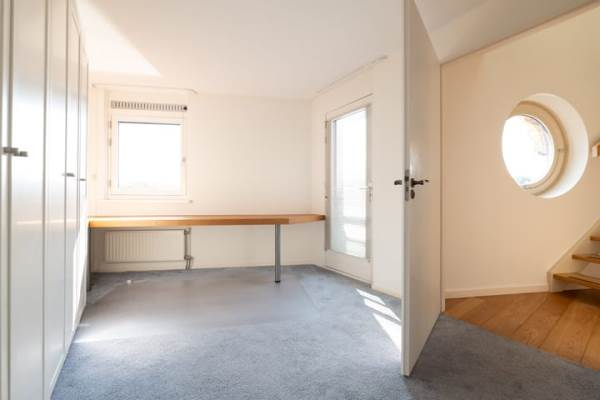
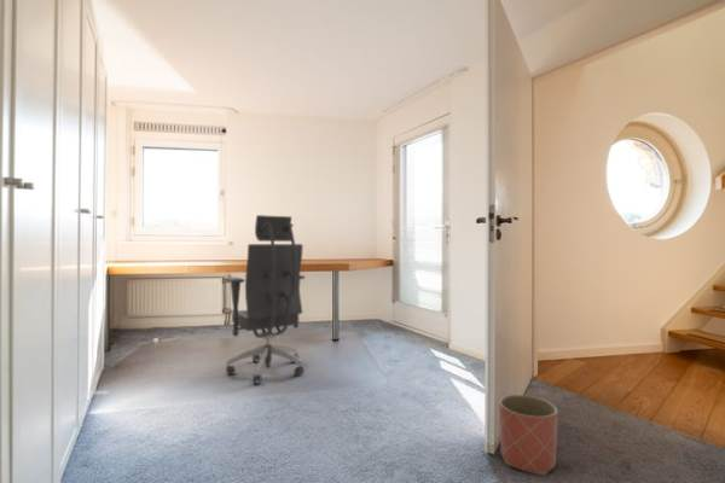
+ planter (527, 432)
+ office chair (268, 293)
